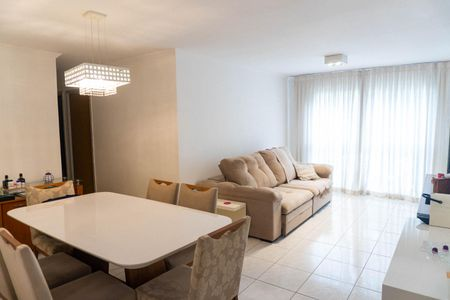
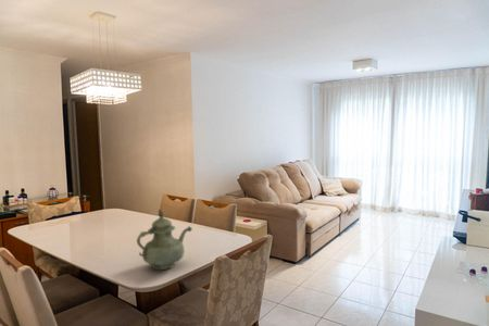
+ teapot (165, 236)
